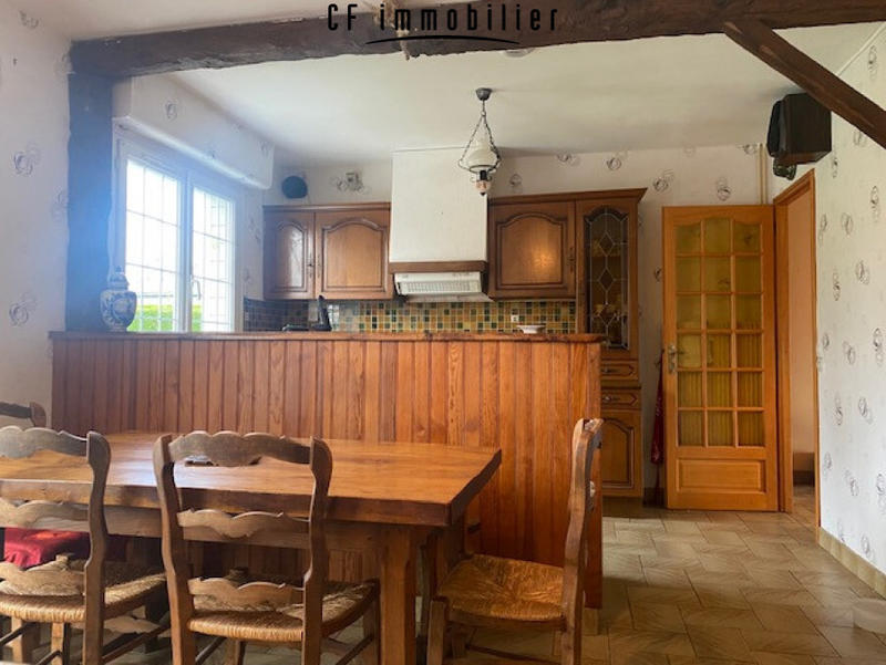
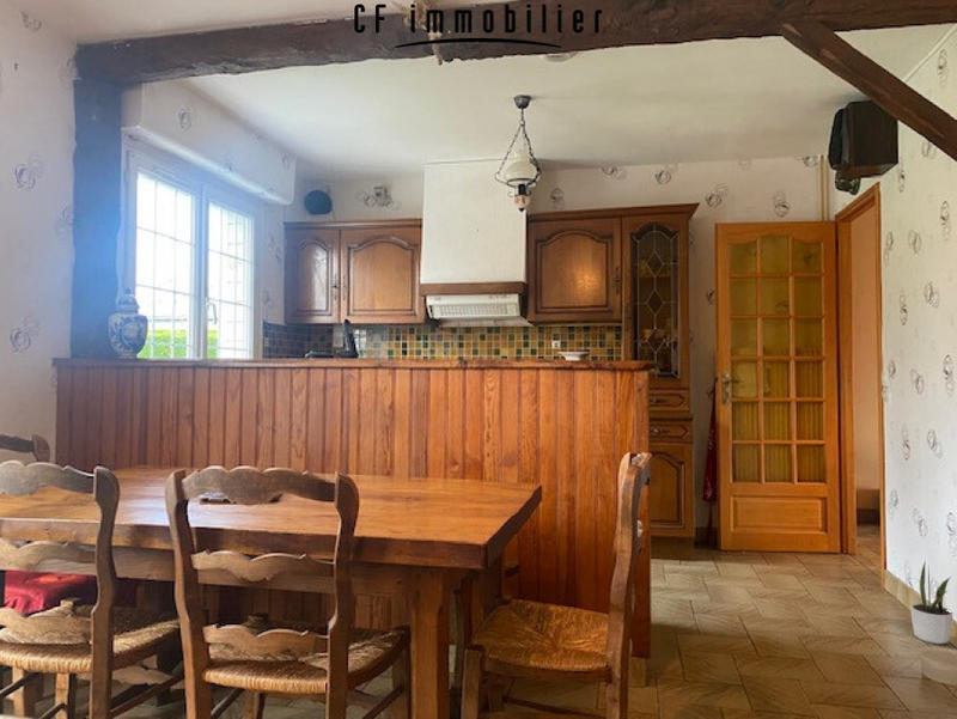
+ potted plant (929, 598)
